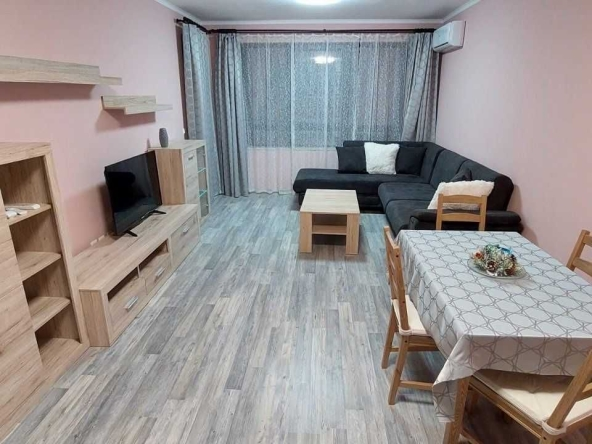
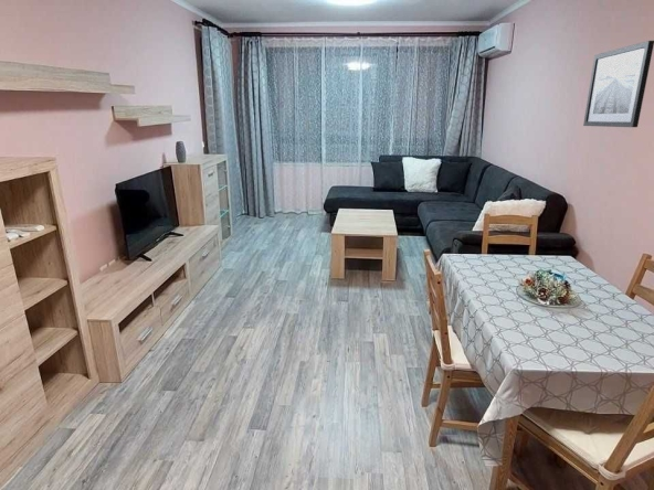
+ wall art (614, 88)
